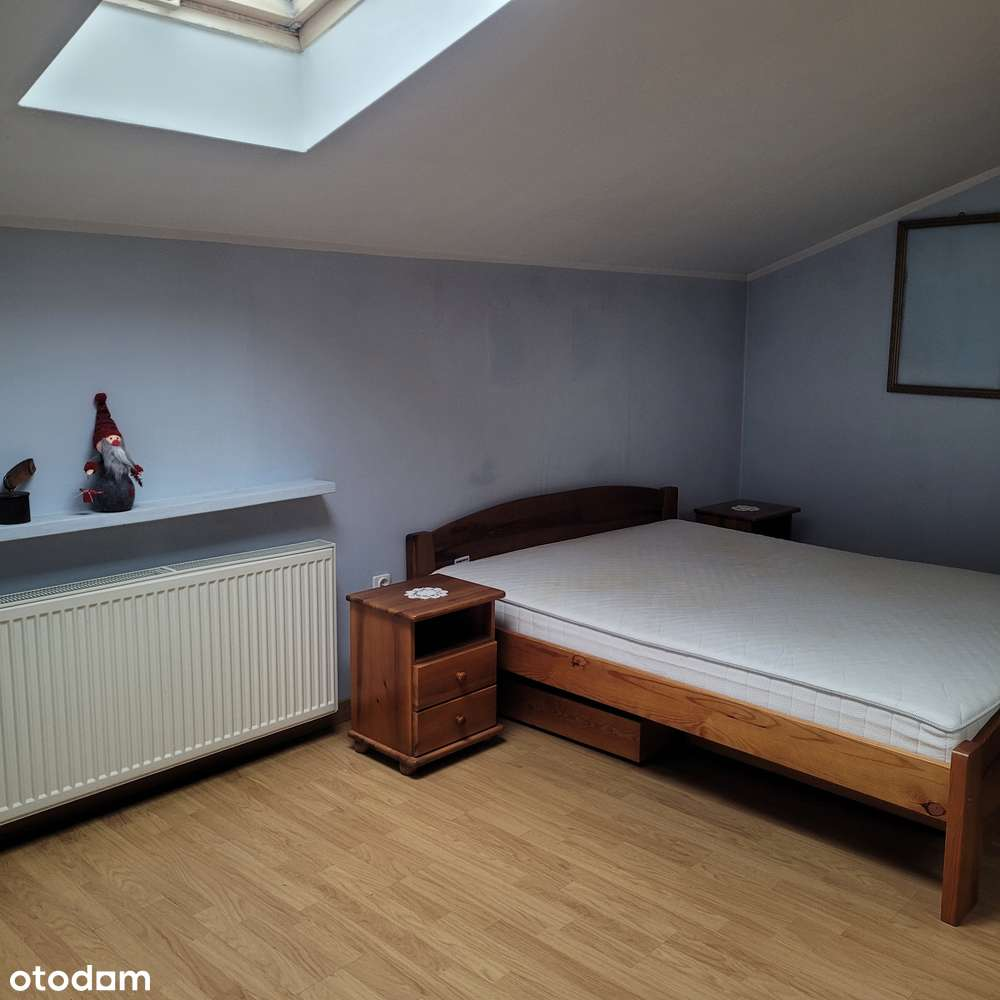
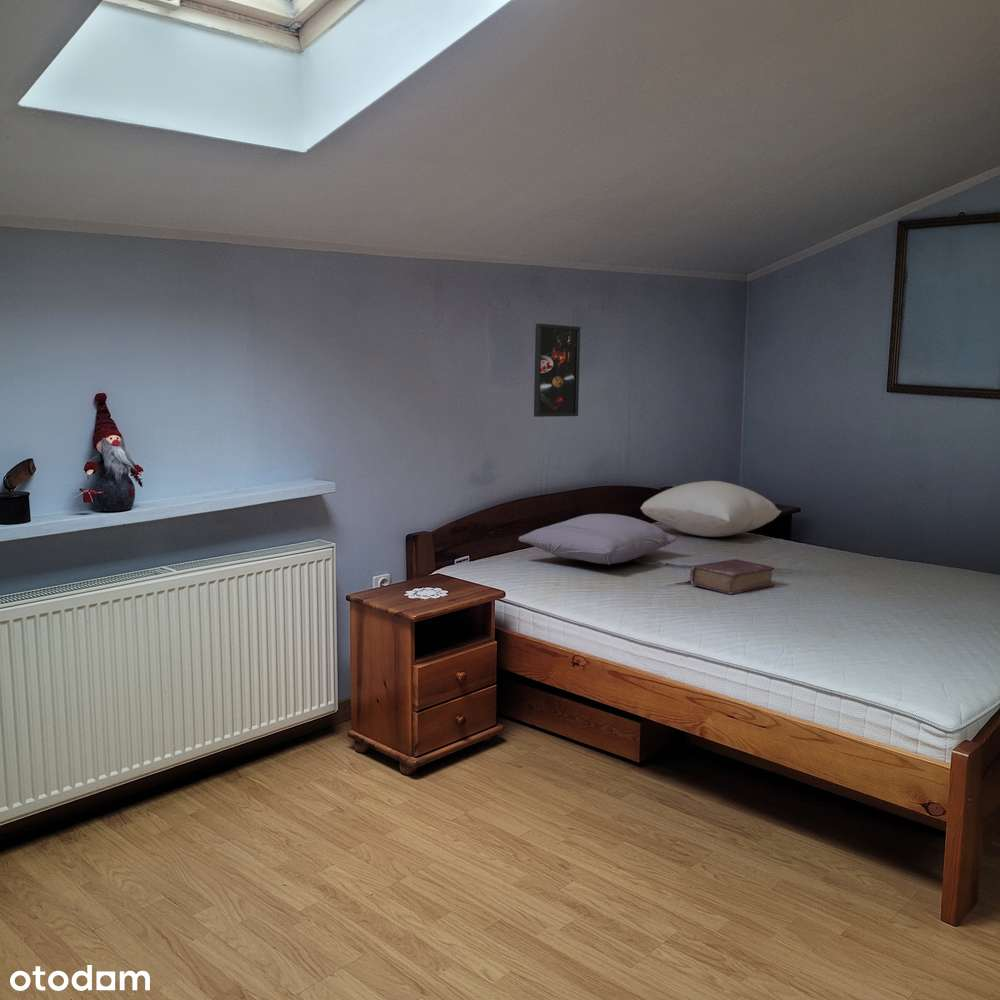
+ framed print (557, 371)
+ pillow (597, 539)
+ pillow (710, 508)
+ book (732, 575)
